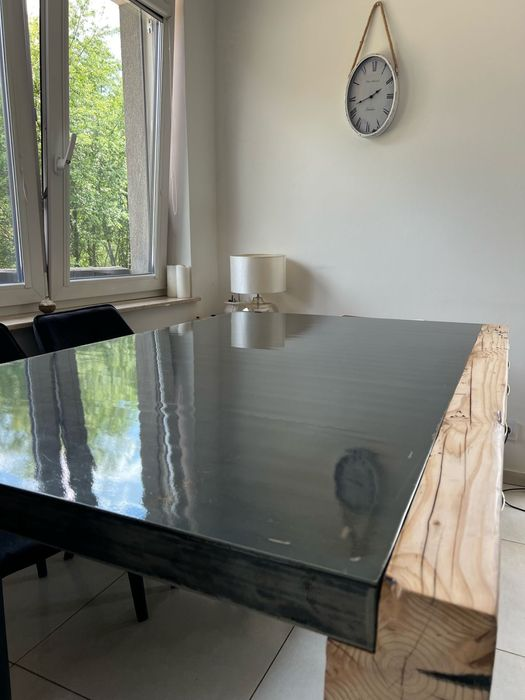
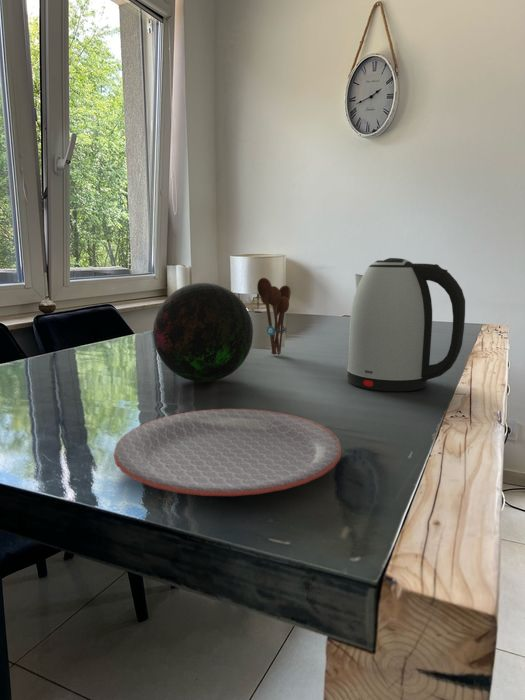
+ plate (229, 449)
+ utensil holder (274, 316)
+ kettle (404, 322)
+ decorative orb (203, 332)
